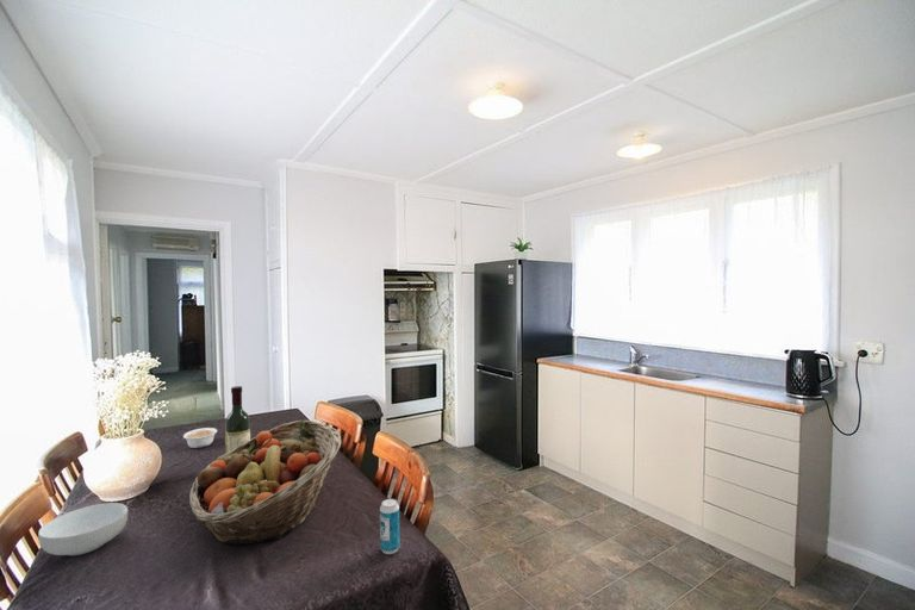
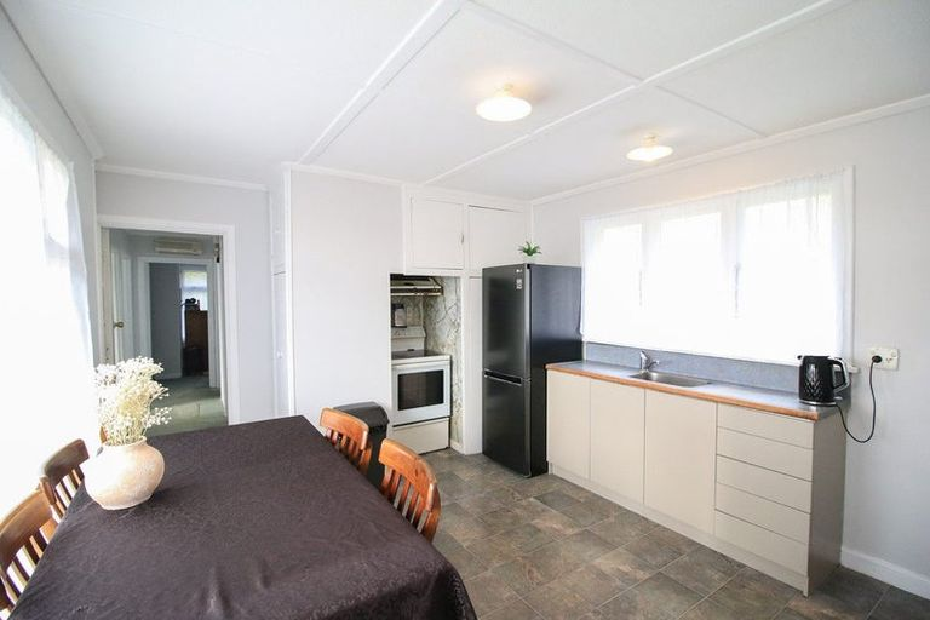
- wine bottle (237, 428)
- cereal bowl (86, 531)
- fruit basket (268, 474)
- legume (200, 437)
- beverage can (390, 525)
